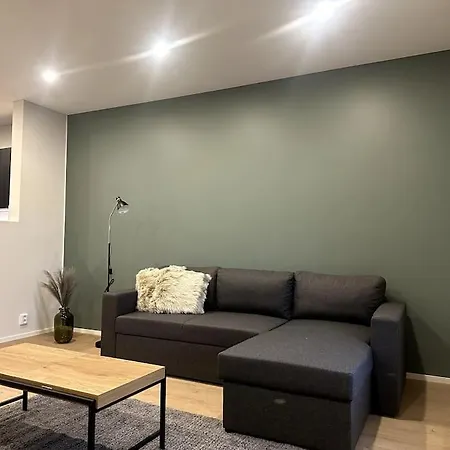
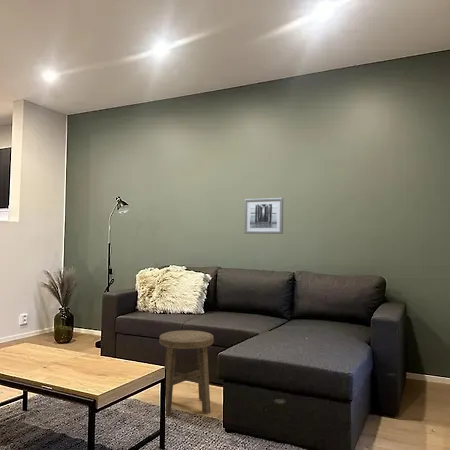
+ wall art (263, 216)
+ stool (187, 373)
